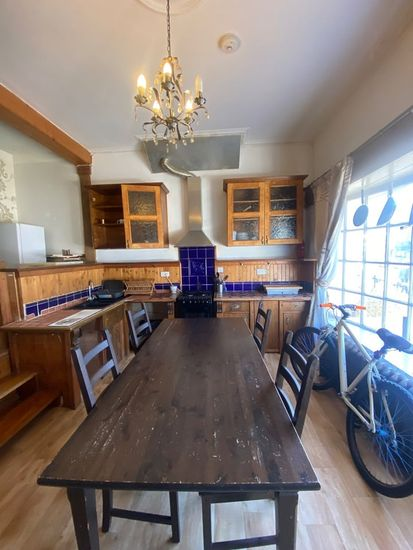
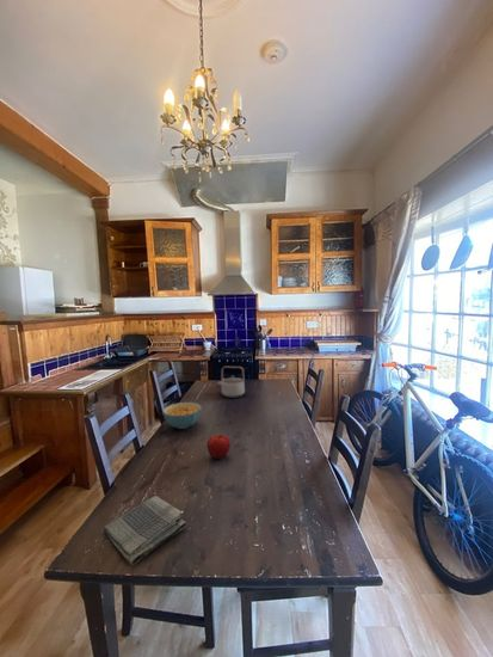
+ cereal bowl (183, 417)
+ teapot (230, 380)
+ dish towel (146, 523)
+ fruit (218, 446)
